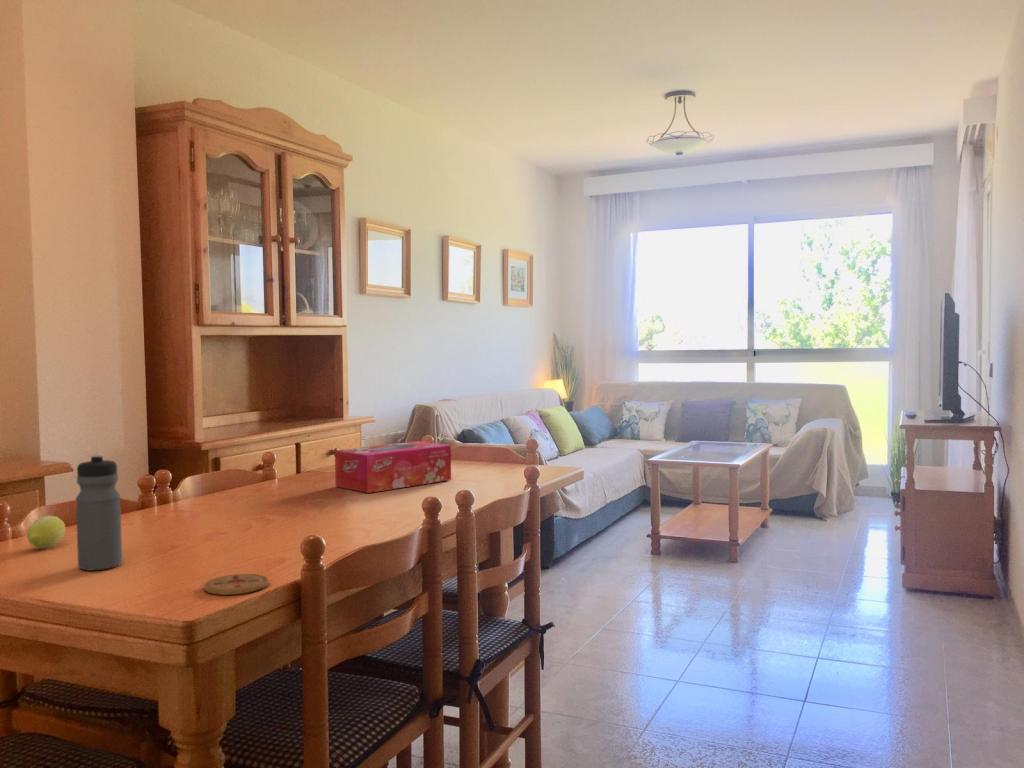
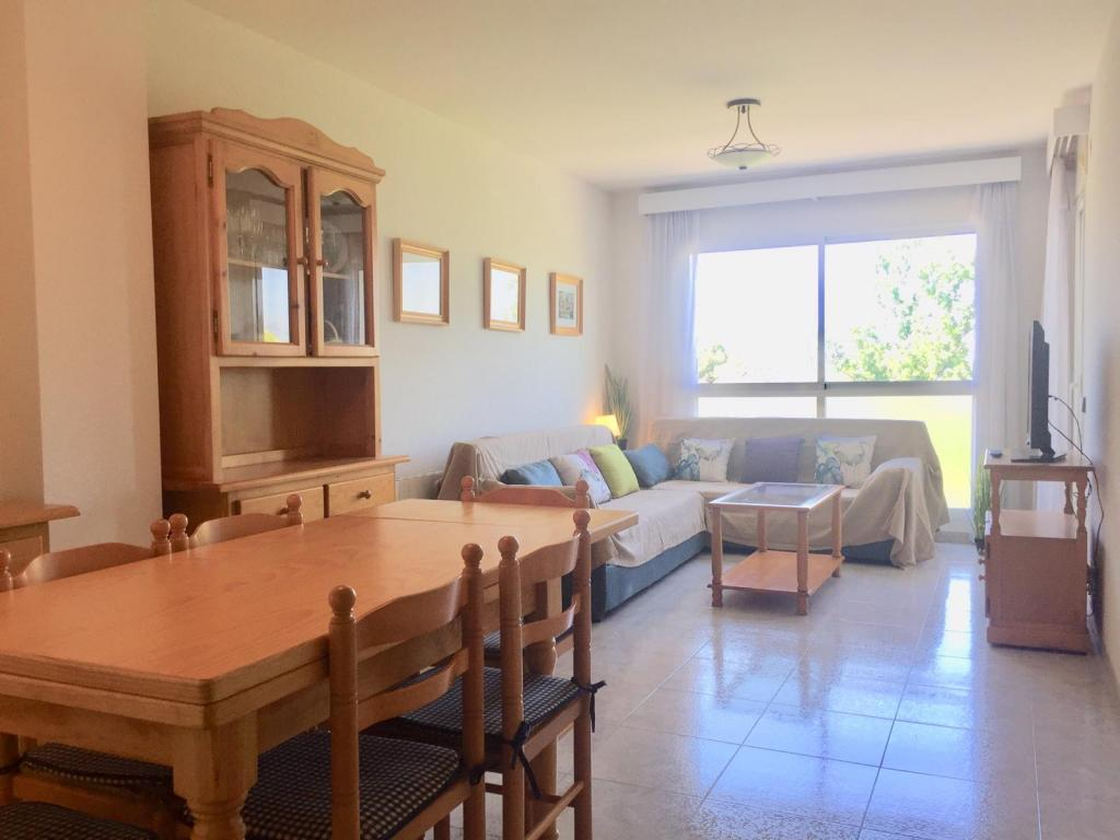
- water bottle (98, 510)
- coaster (236, 583)
- tissue box (394, 465)
- fruit (45, 532)
